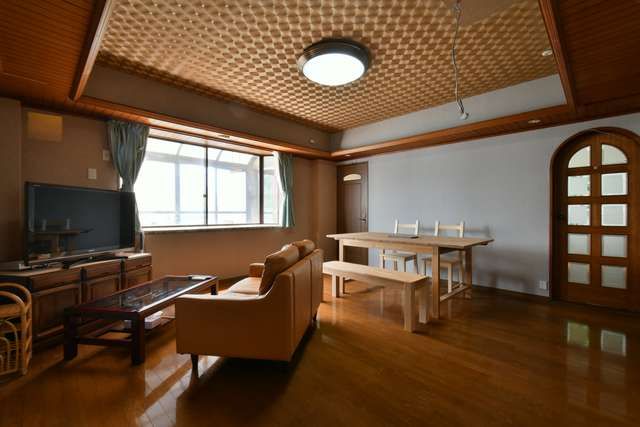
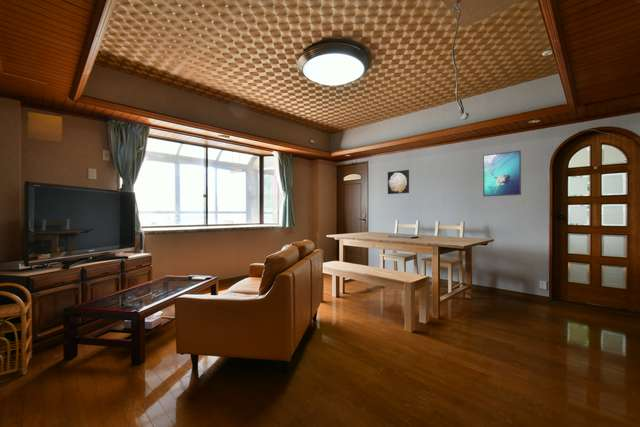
+ wall art (398, 182)
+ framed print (501, 174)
